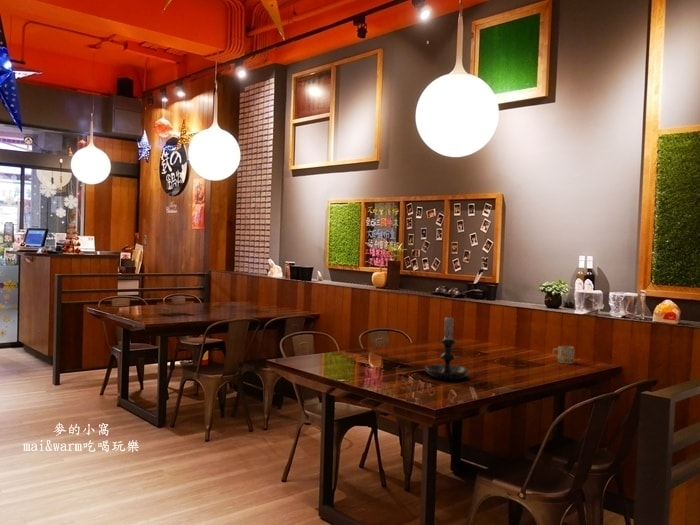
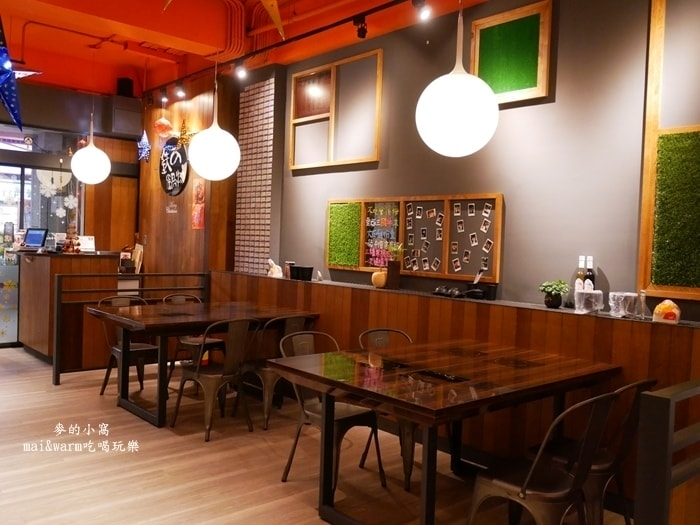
- mug (562, 354)
- candle holder (447, 344)
